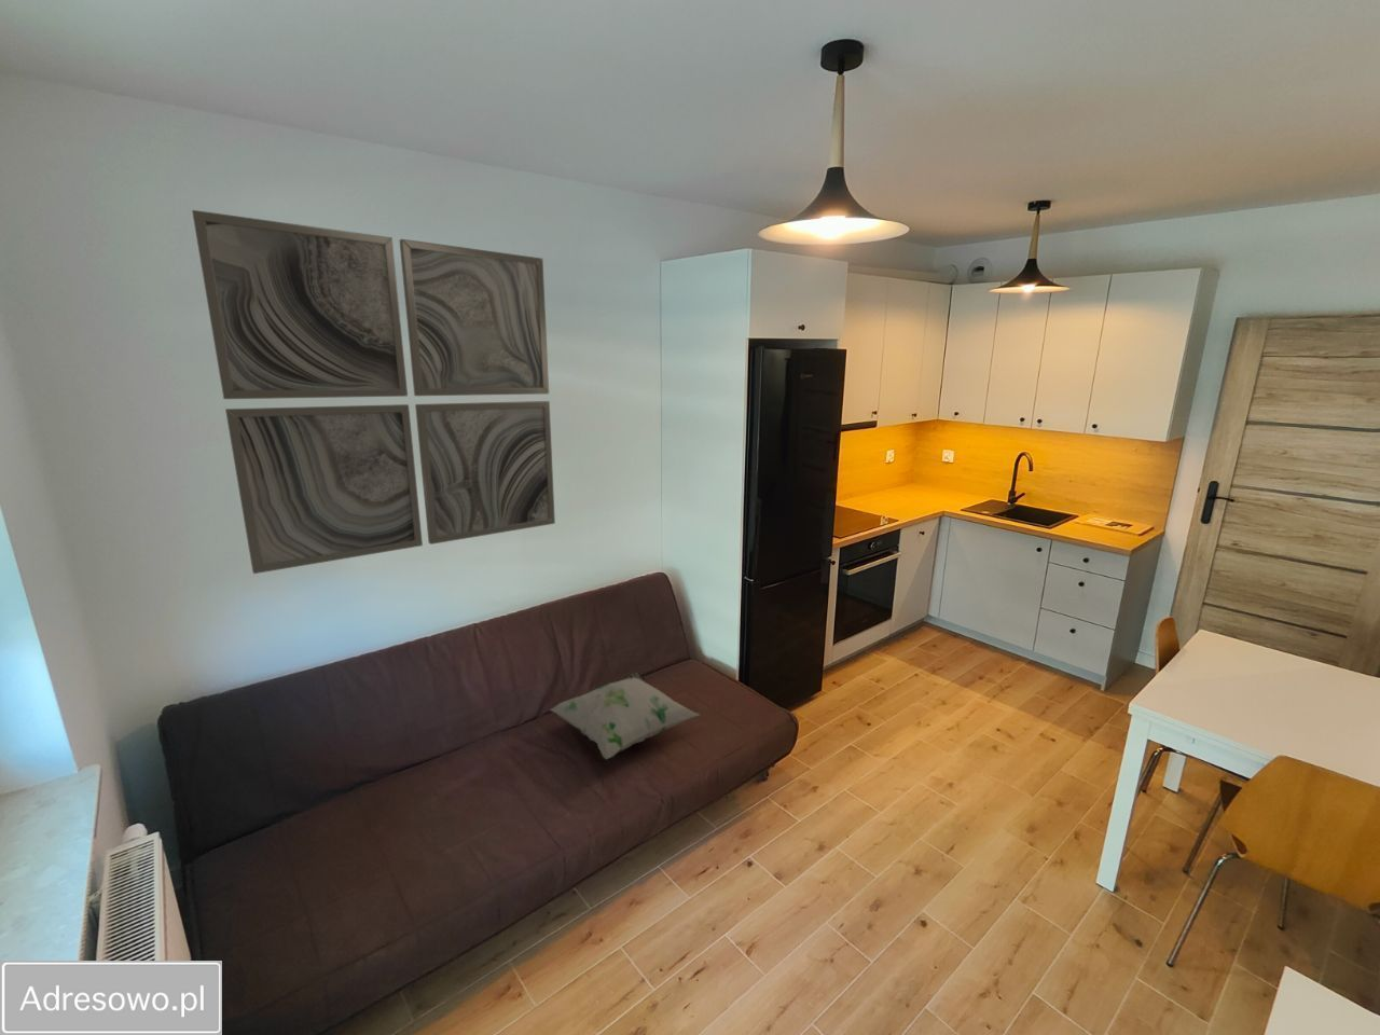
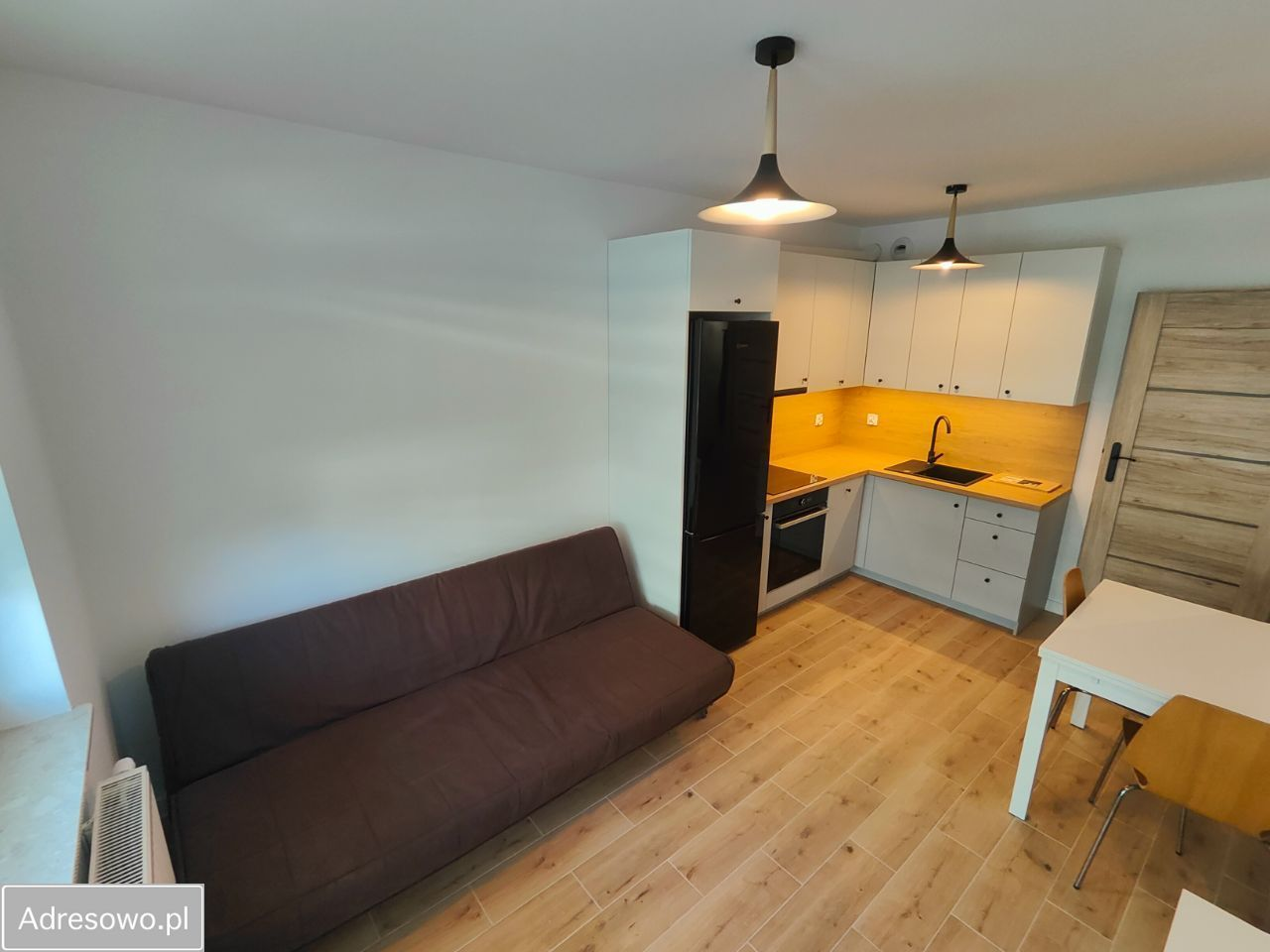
- decorative pillow (623, 710)
- wall art (407, 404)
